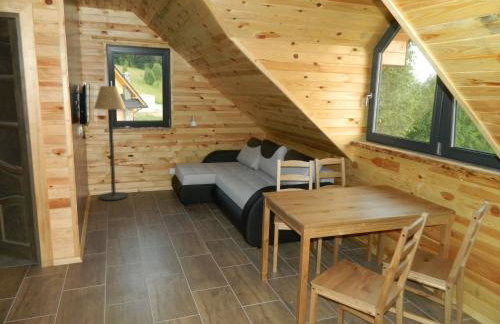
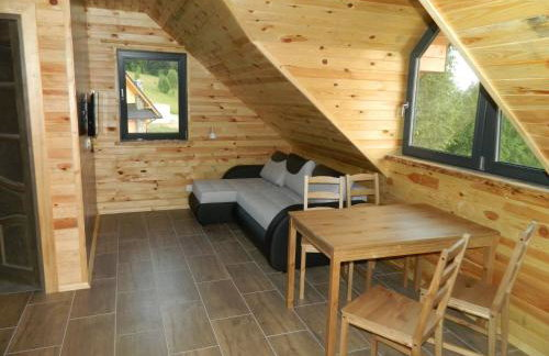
- floor lamp (111, 142)
